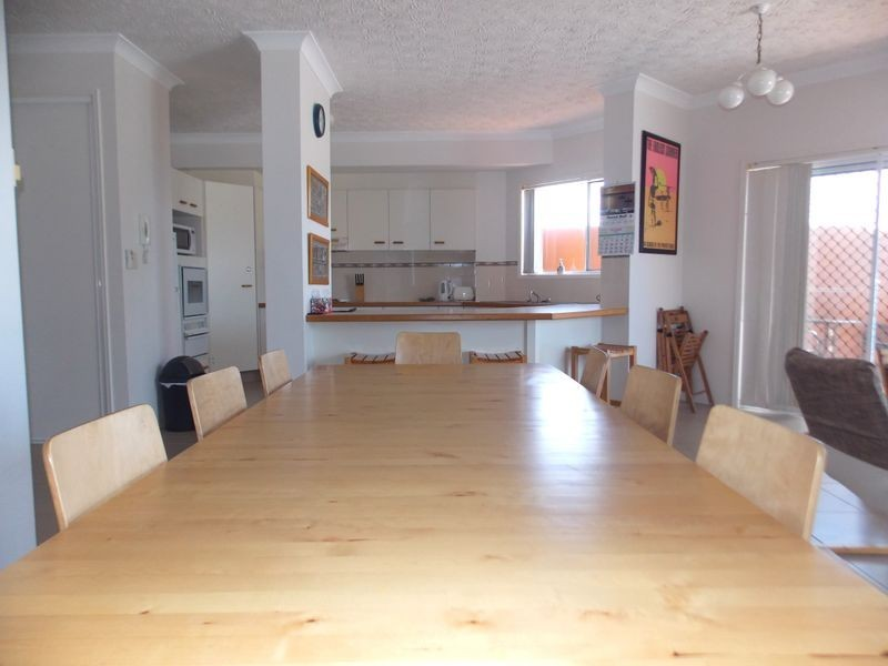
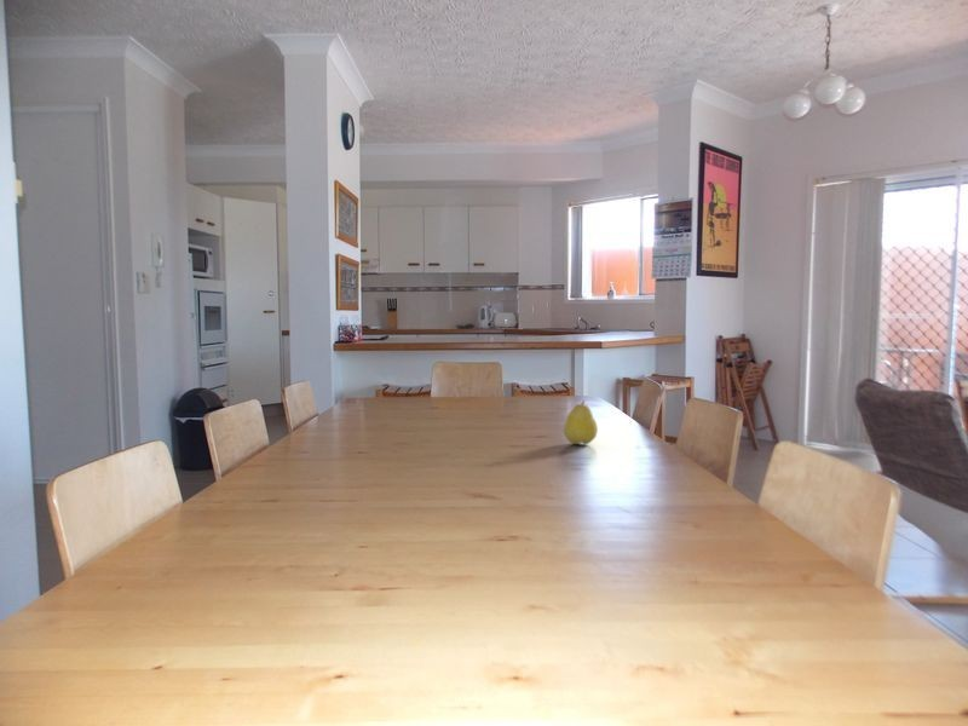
+ fruit (580, 422)
